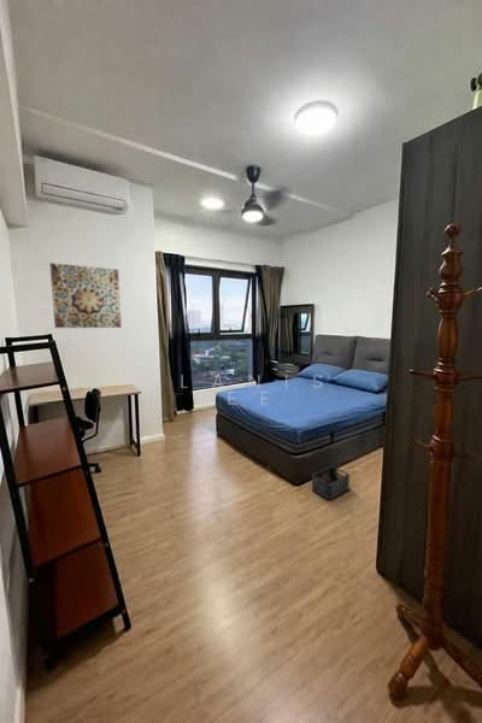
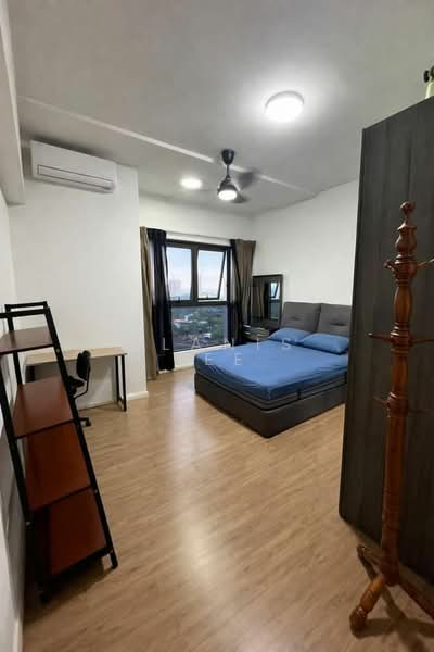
- wall art (87, 298)
- storage bin (330, 482)
